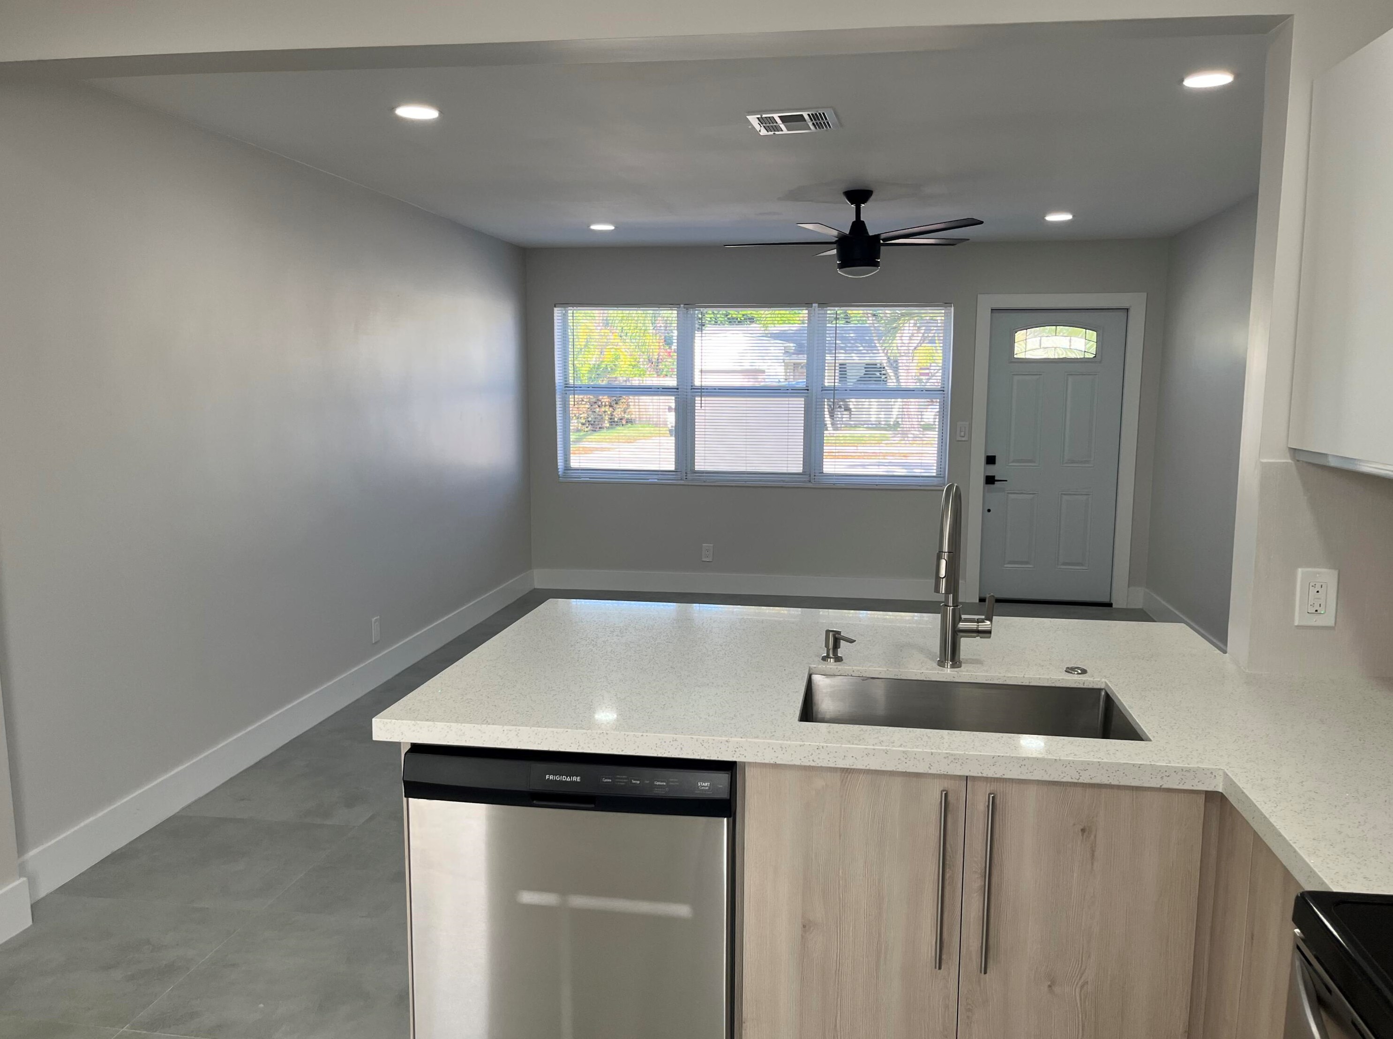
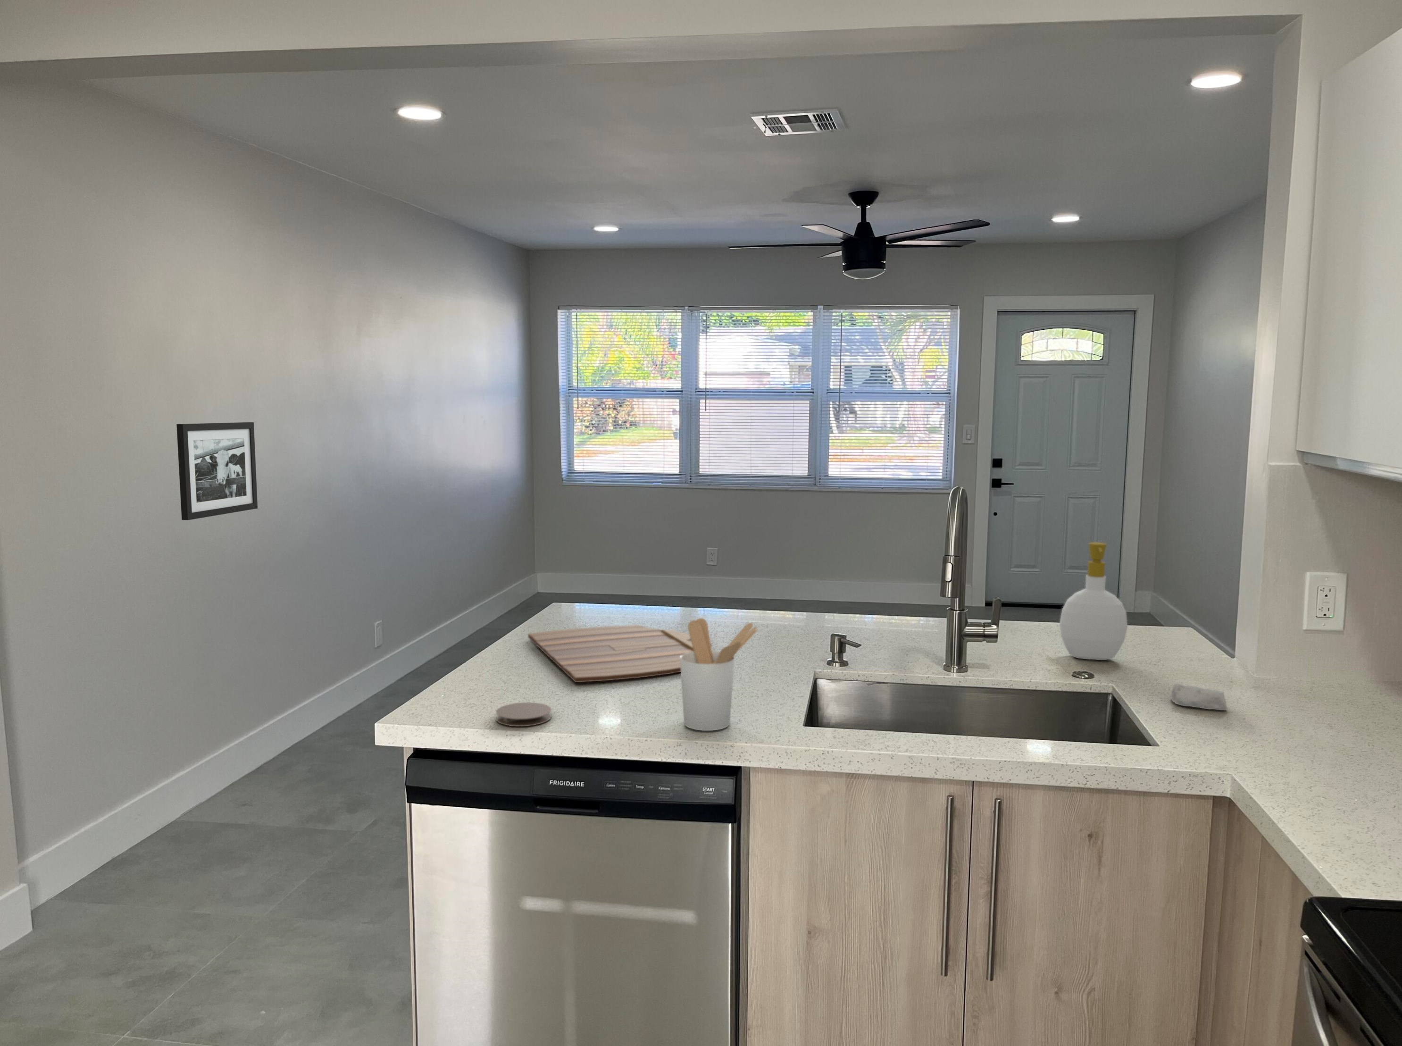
+ soap bottle (1094, 601)
+ utensil holder (721, 672)
+ picture frame (220, 468)
+ coaster (524, 714)
+ cutting board (632, 645)
+ soap bar (1199, 694)
